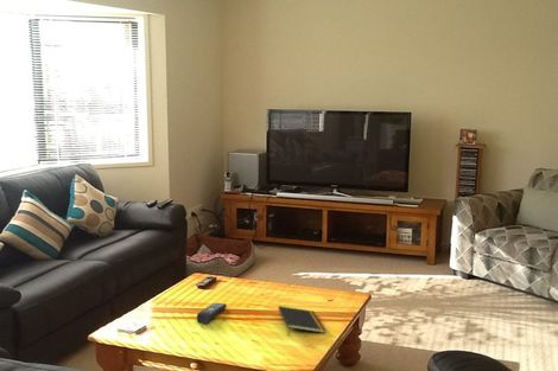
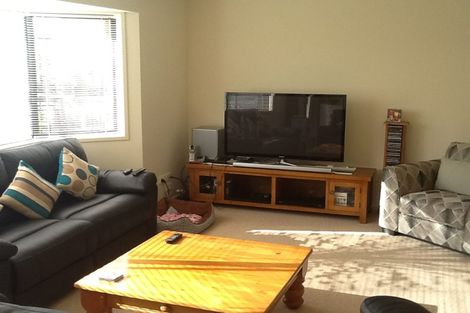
- remote control (211, 311)
- notepad (300, 319)
